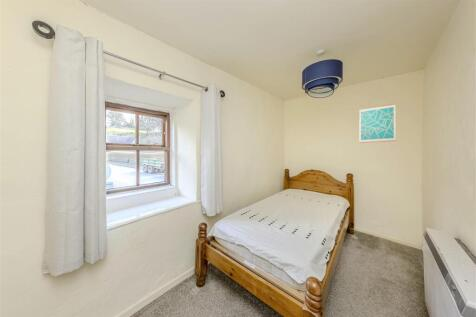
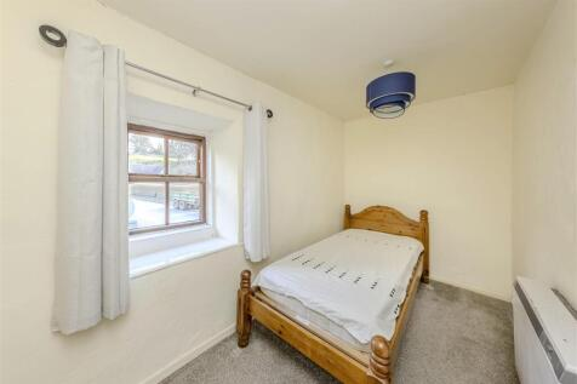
- wall art (376, 124)
